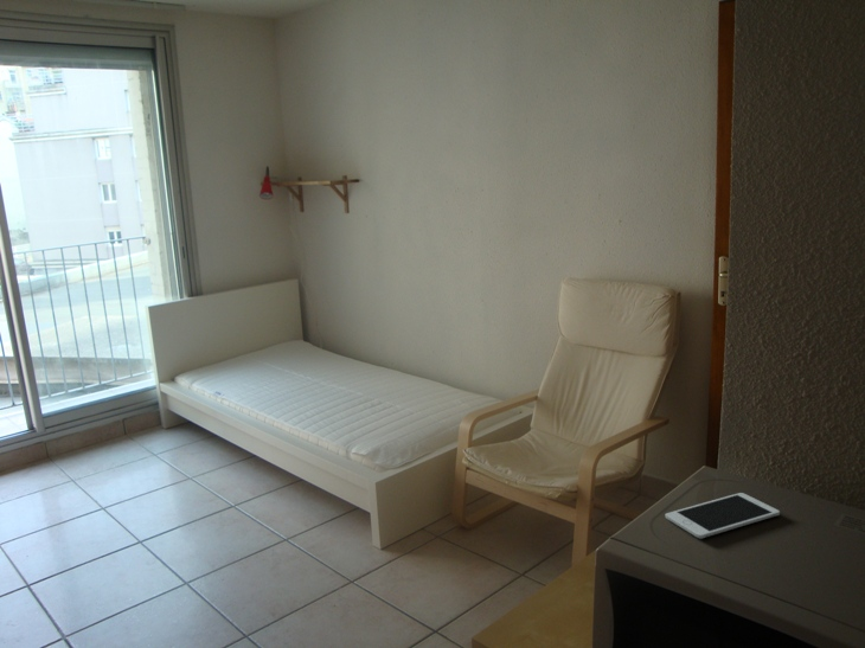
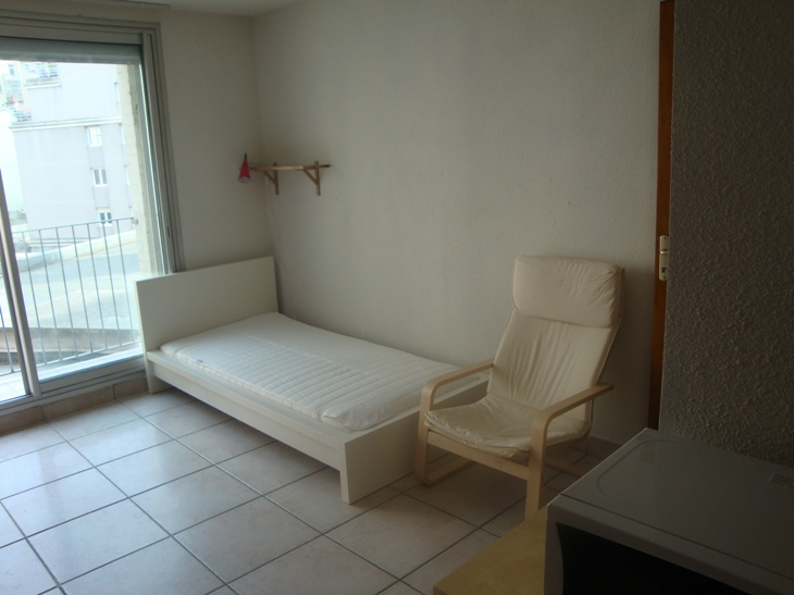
- cell phone (722, 514)
